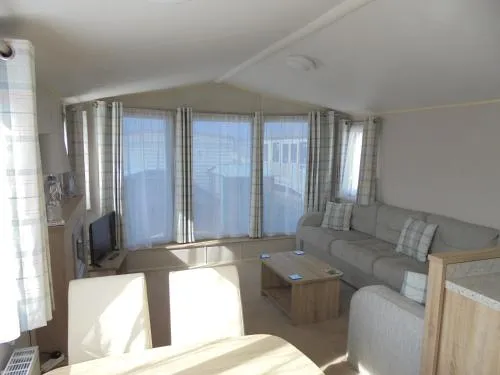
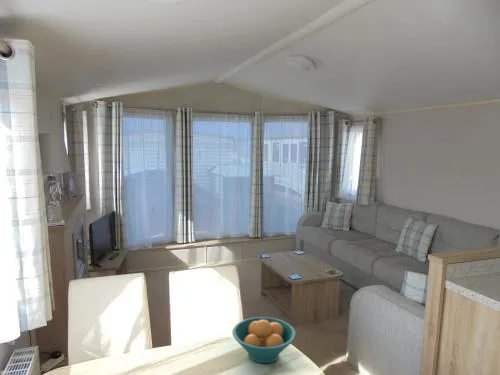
+ fruit bowl (263, 337)
